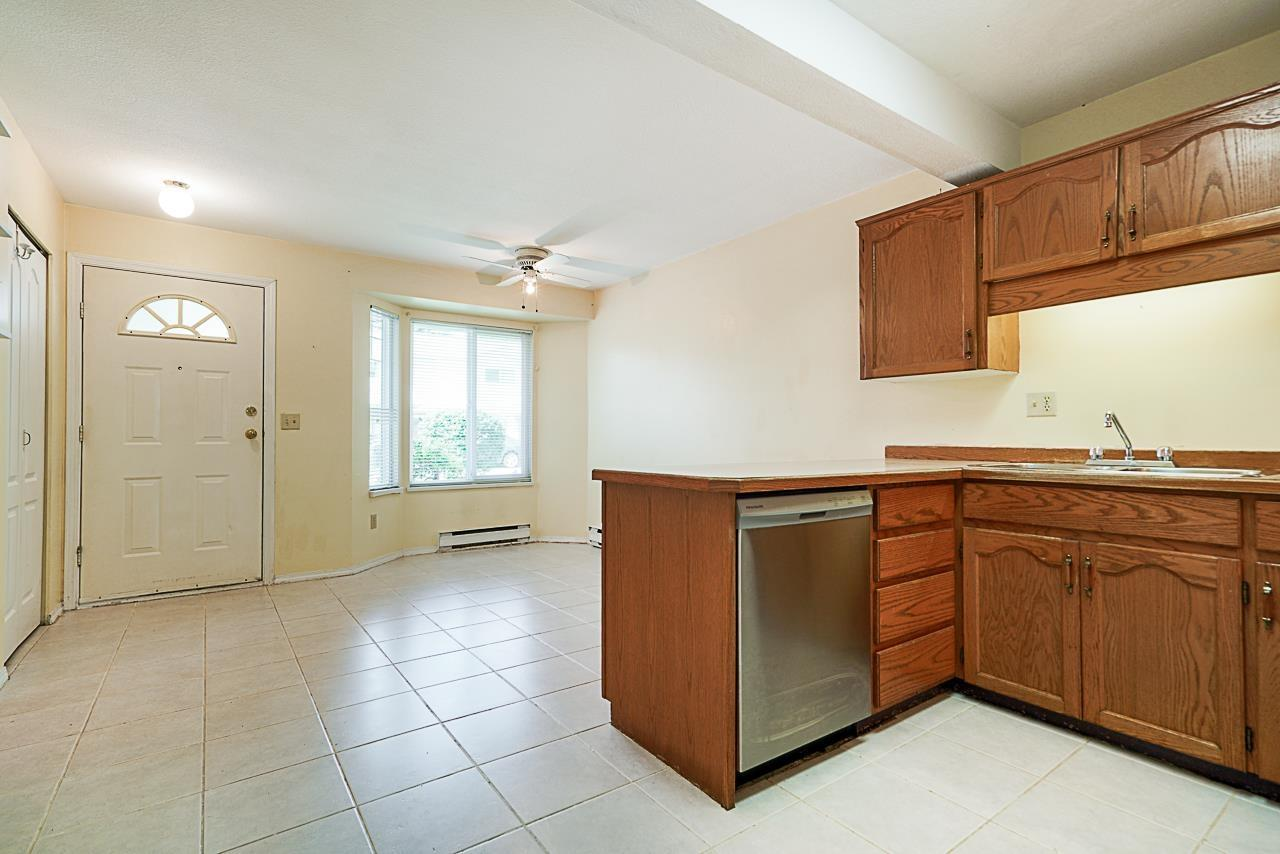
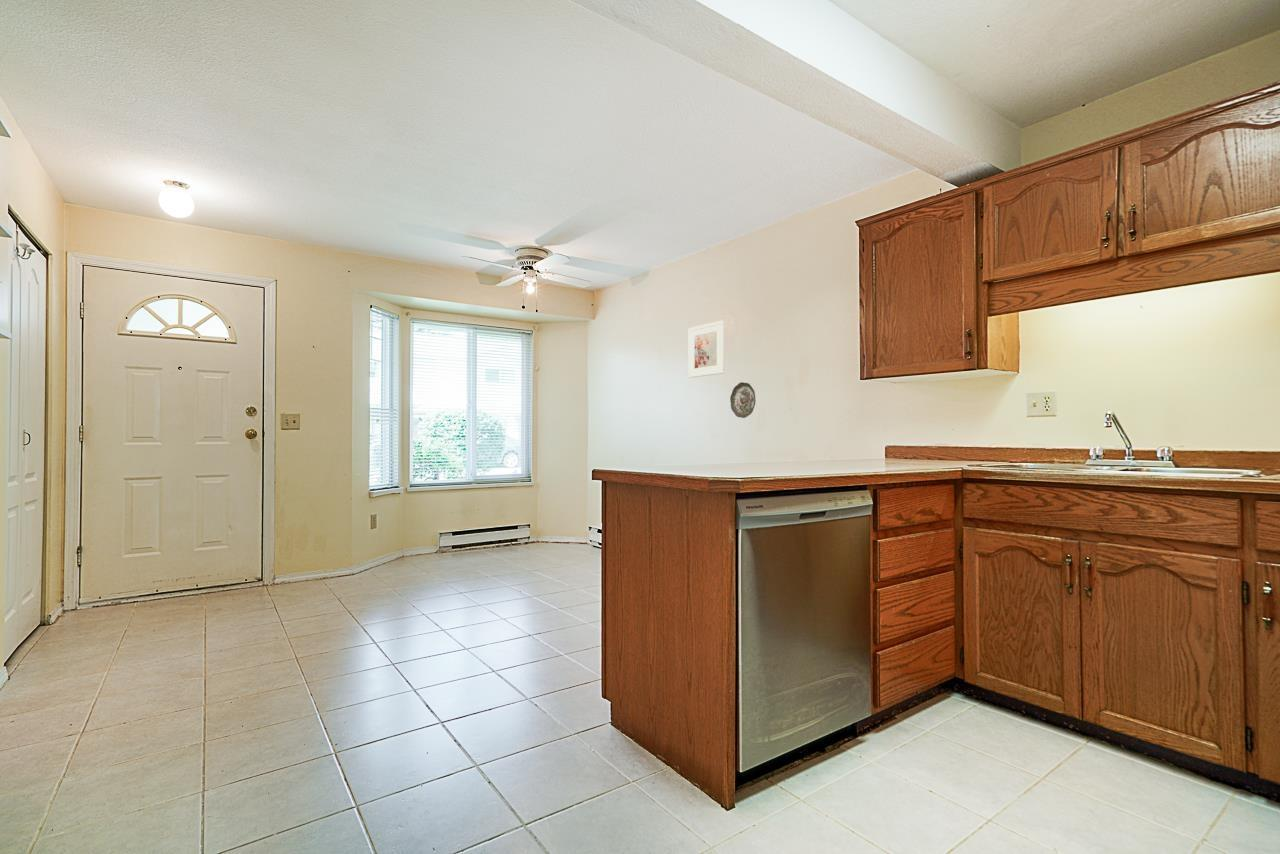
+ decorative plate (743, 400)
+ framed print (705, 350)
